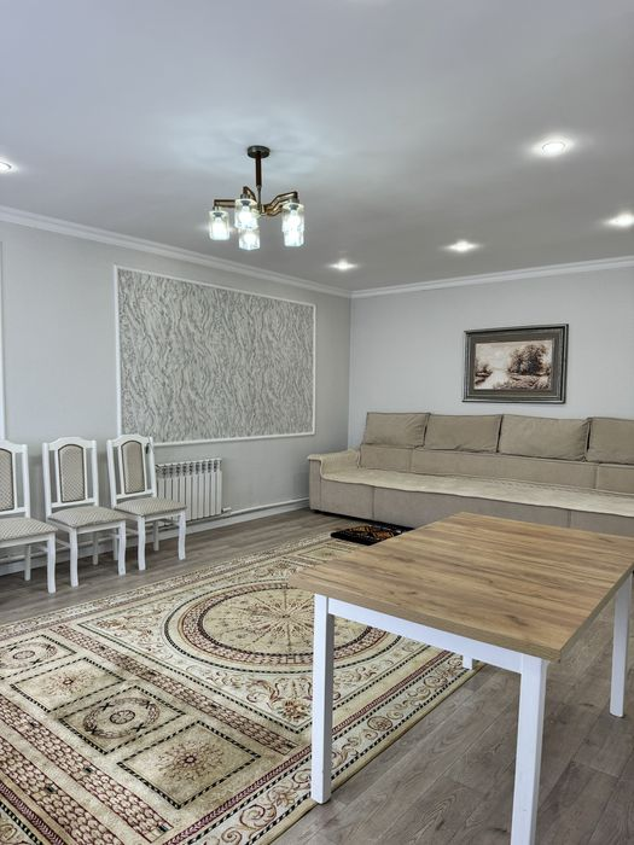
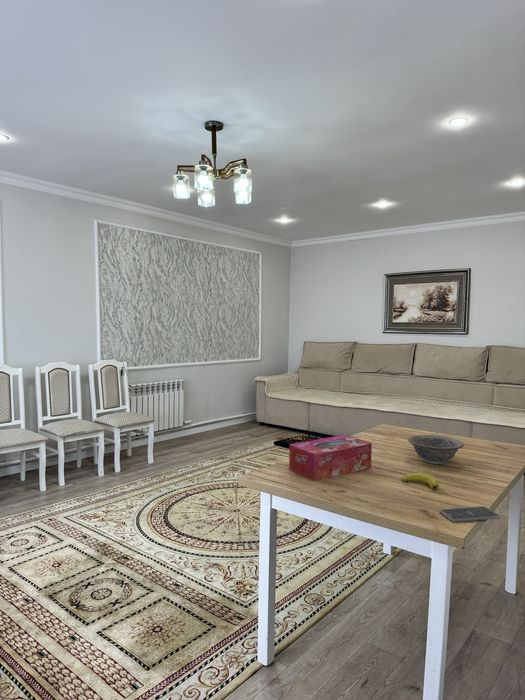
+ banana (421, 479)
+ smartphone (469, 513)
+ tissue box (330, 456)
+ decorative bowl (434, 450)
